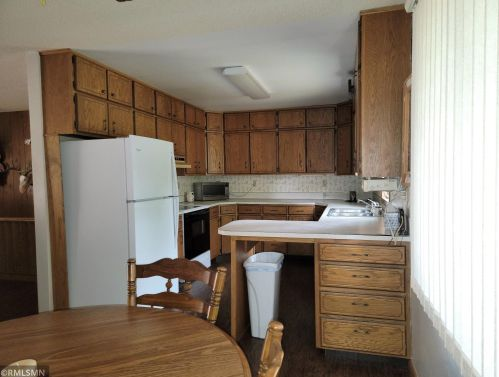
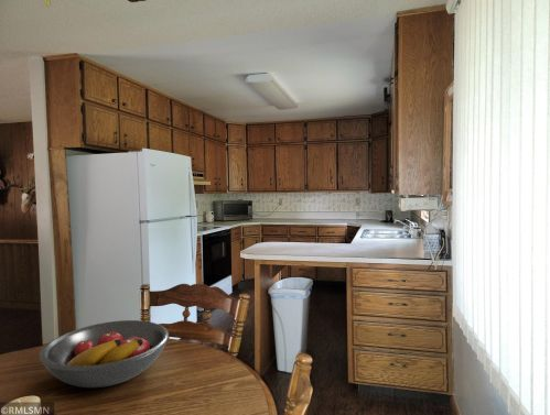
+ fruit bowl (108, 352)
